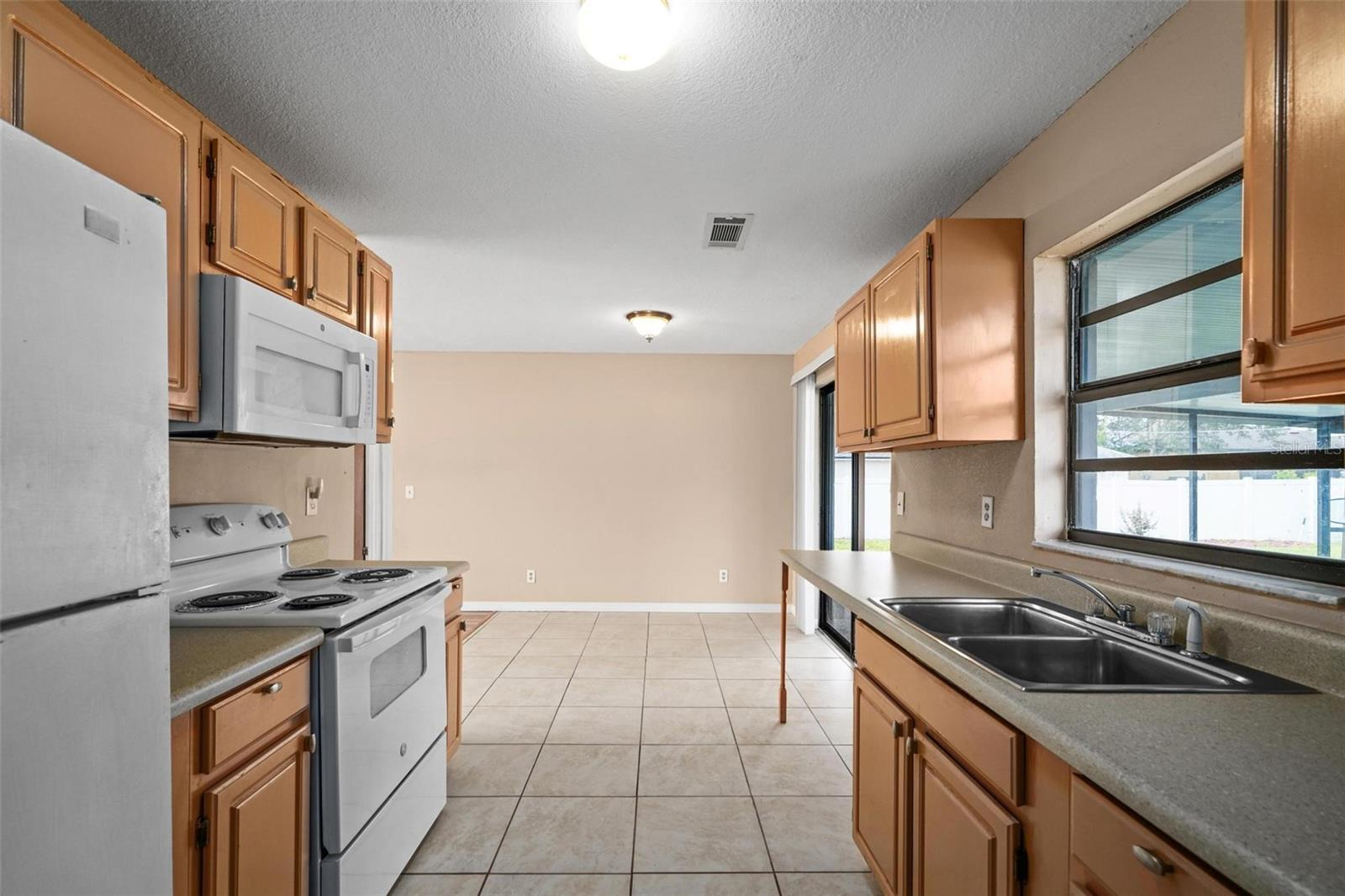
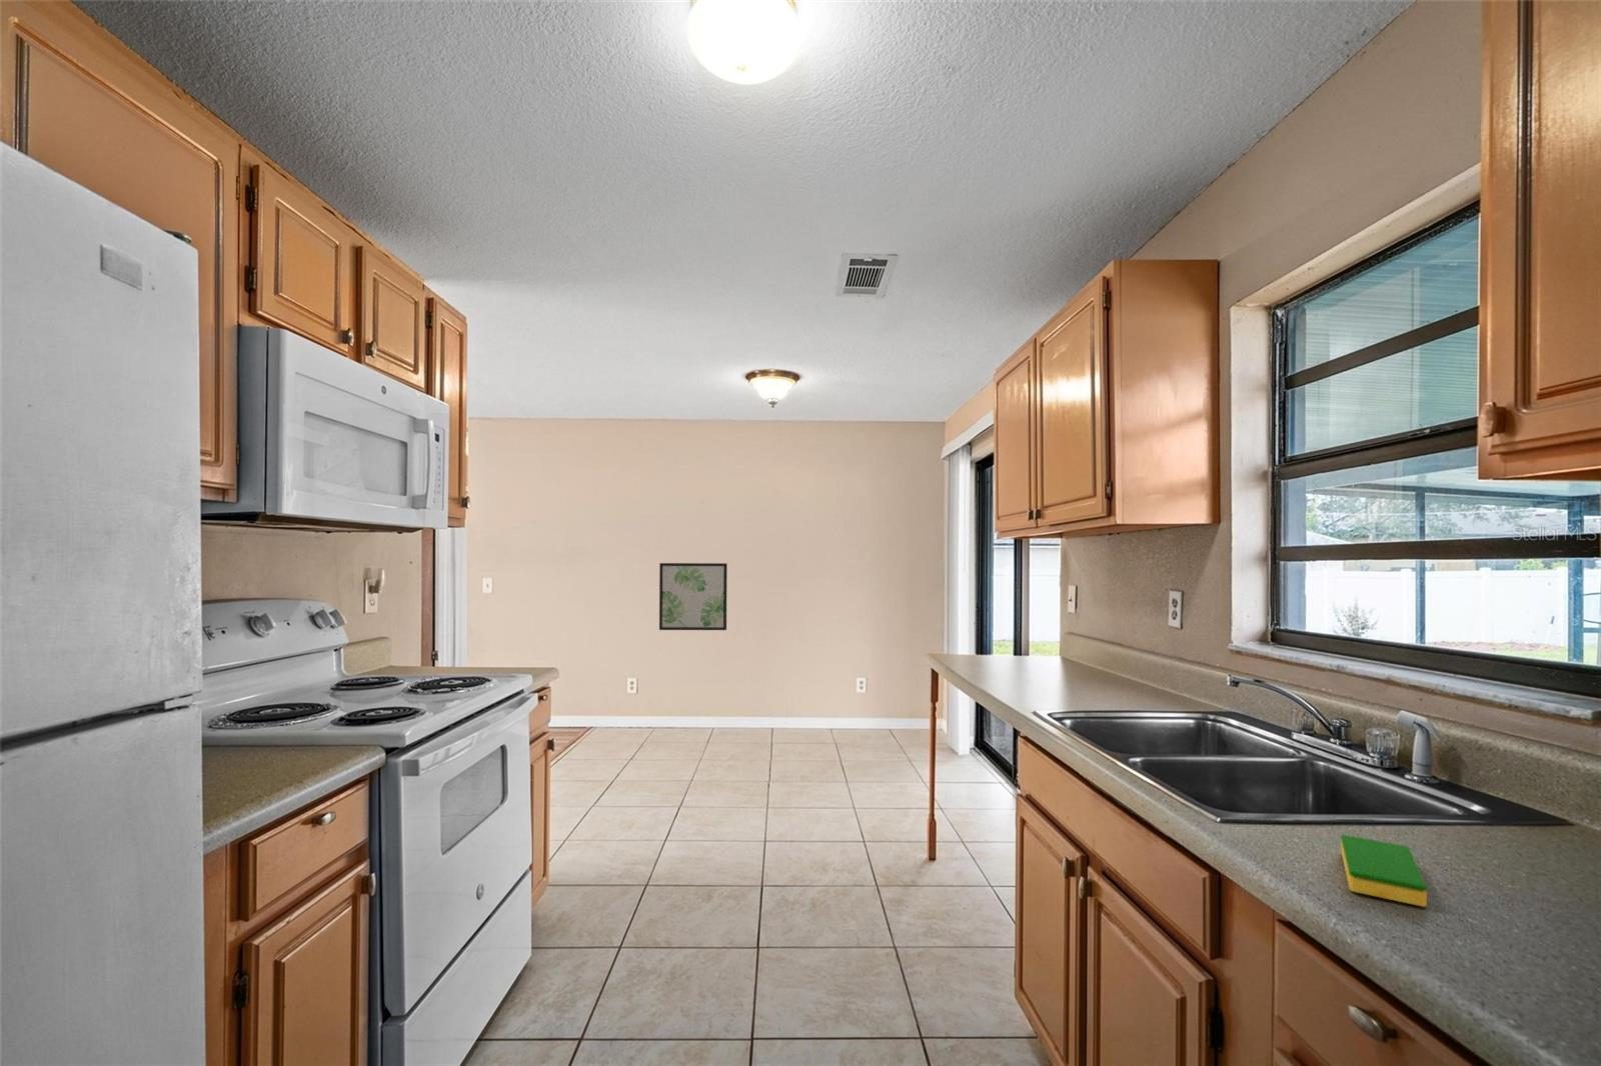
+ wall art (693, 596)
+ dish sponge (1380, 867)
